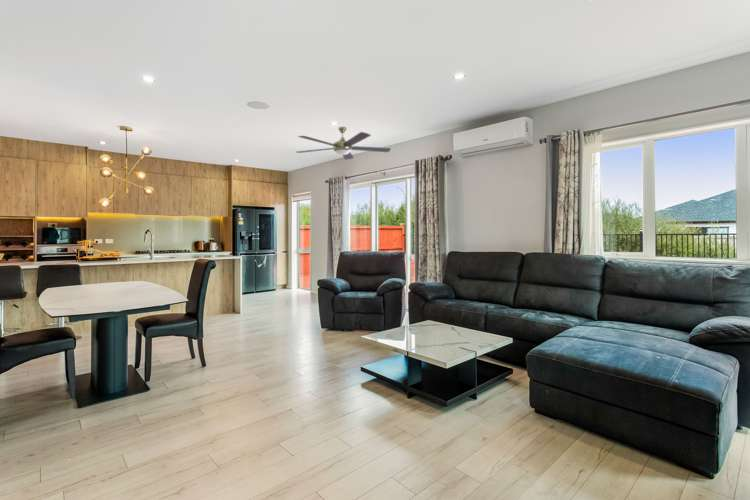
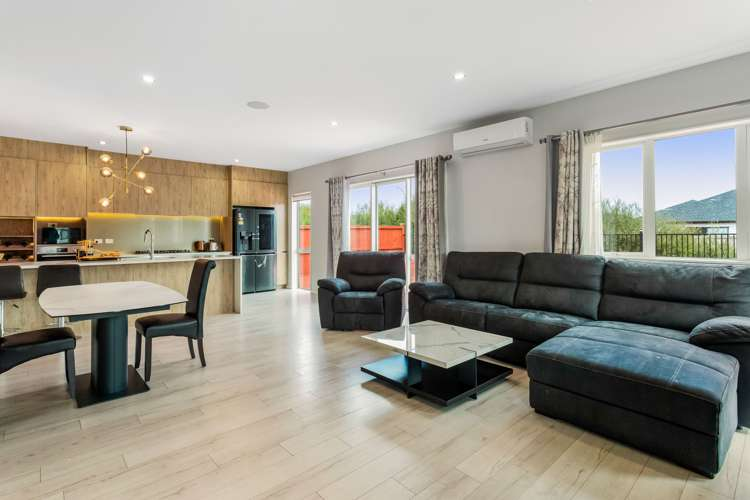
- electric fan (342, 141)
